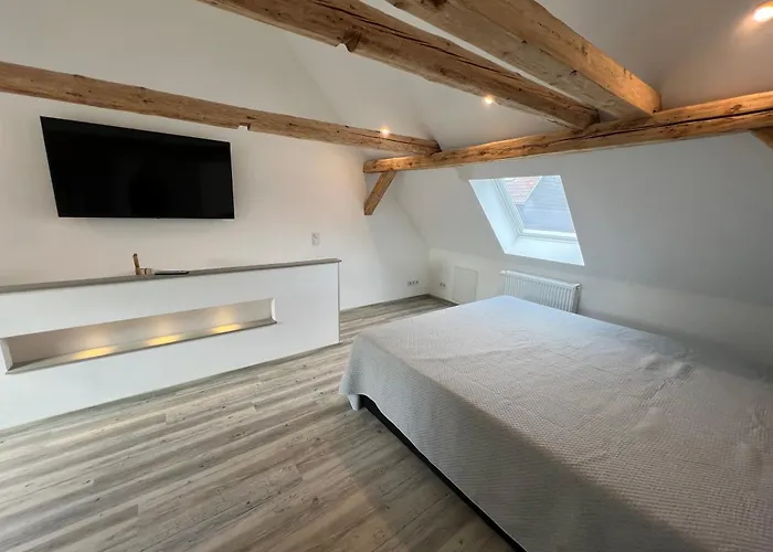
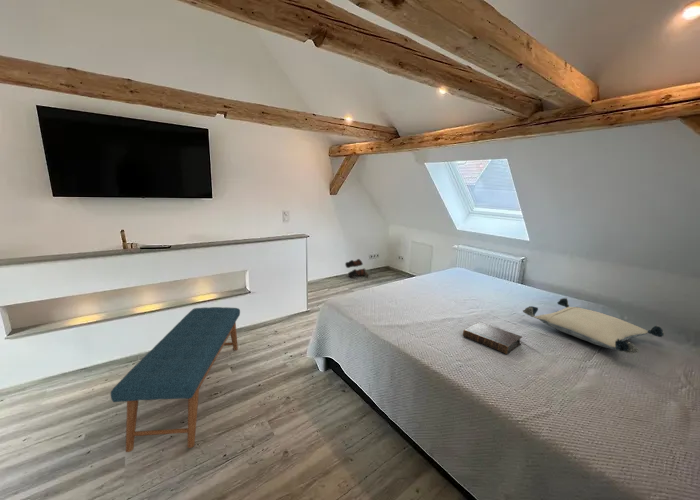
+ pillow (590, 324)
+ bench (193, 361)
+ book (491, 336)
+ boots (356, 266)
